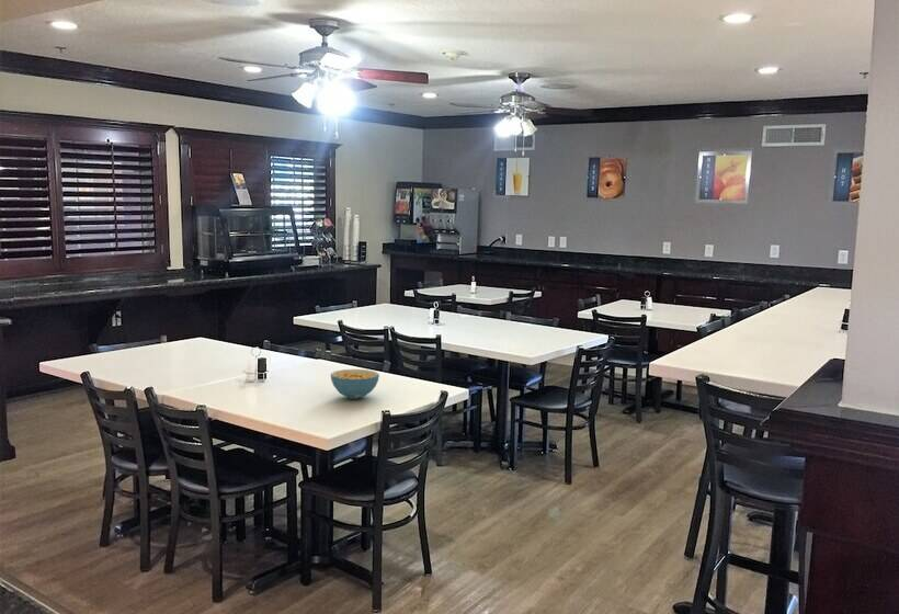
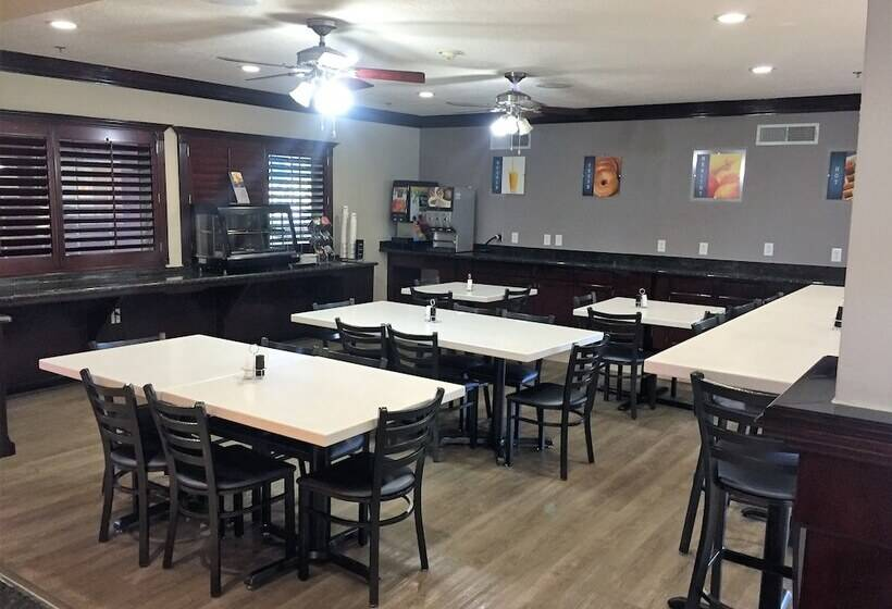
- cereal bowl (354, 385)
